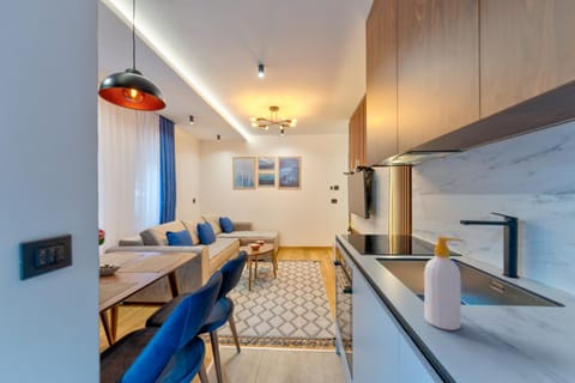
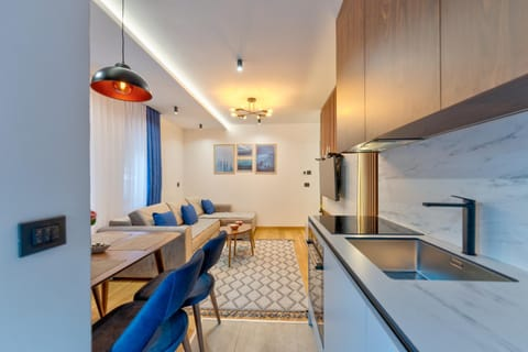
- soap bottle (443, 279)
